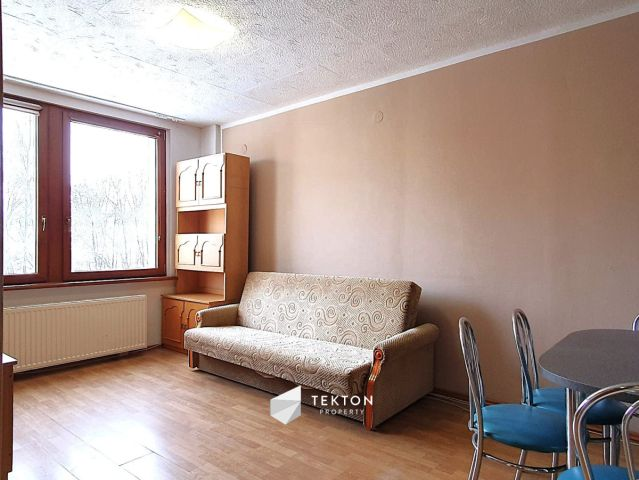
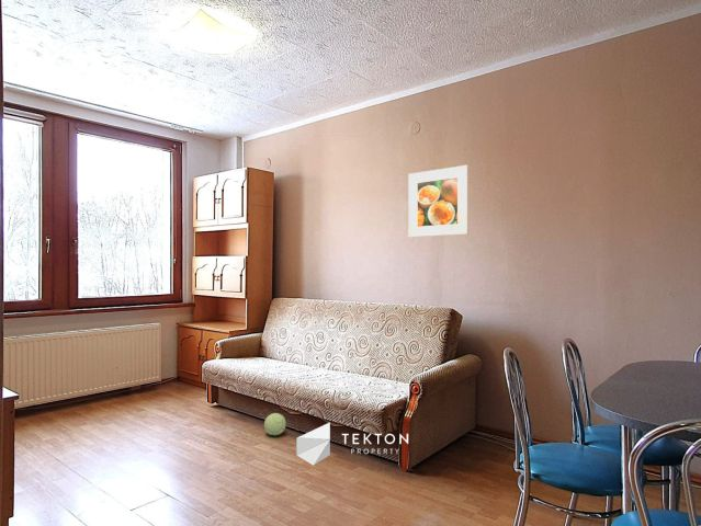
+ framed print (437, 203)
+ plush toy (274, 424)
